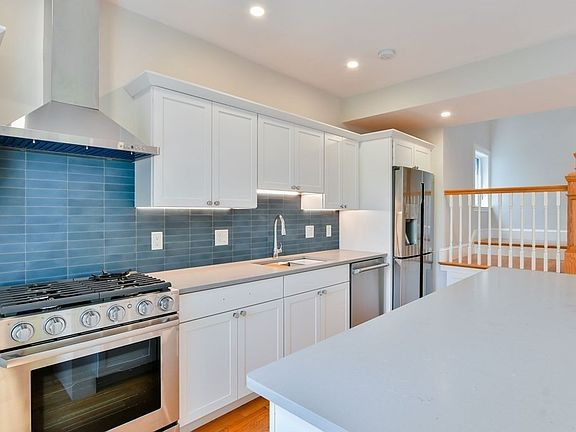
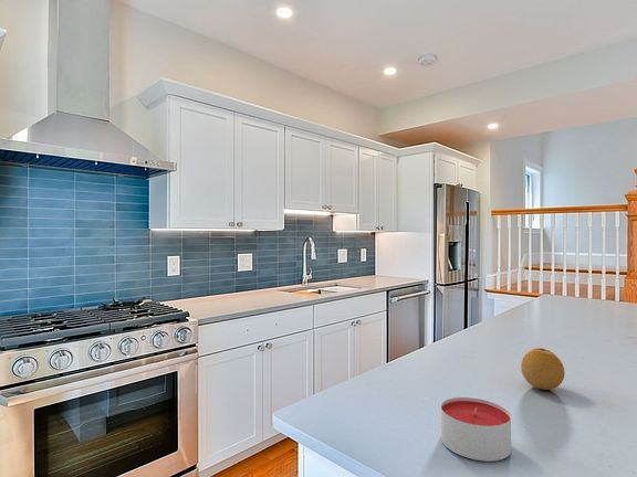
+ fruit (542, 368)
+ candle (474, 425)
